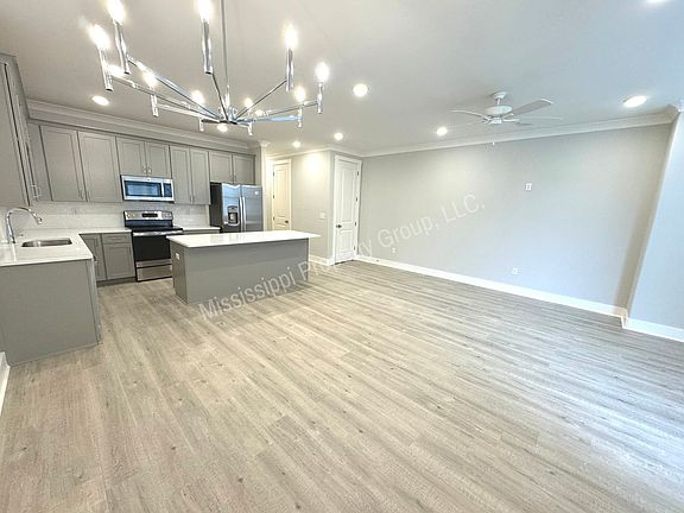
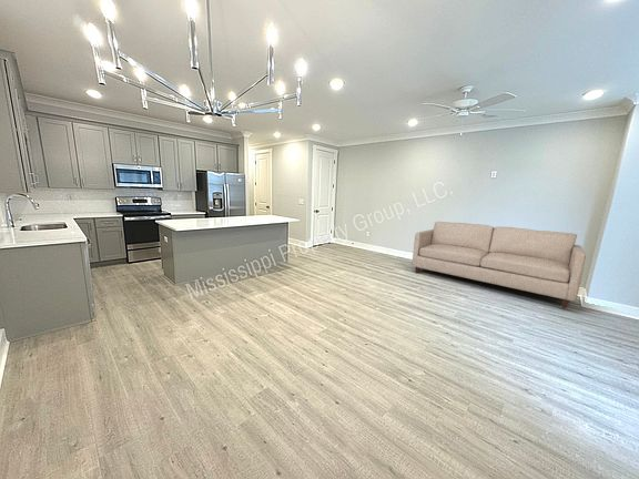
+ sofa (487, 254)
